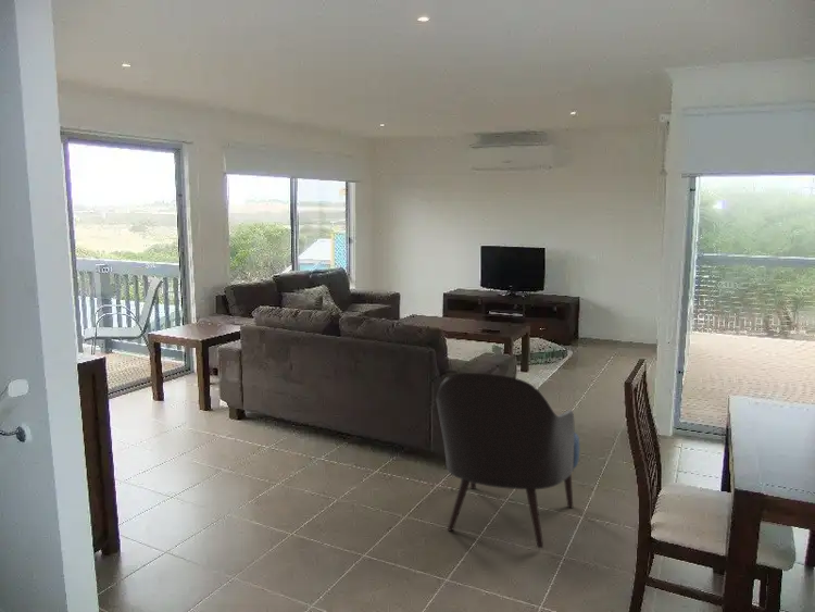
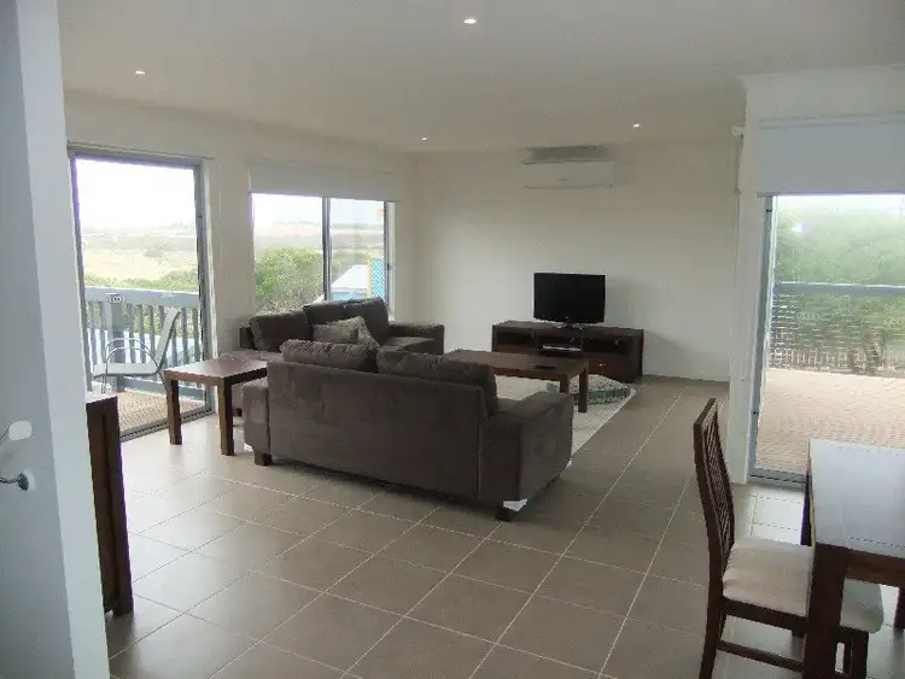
- armchair (505, 442)
